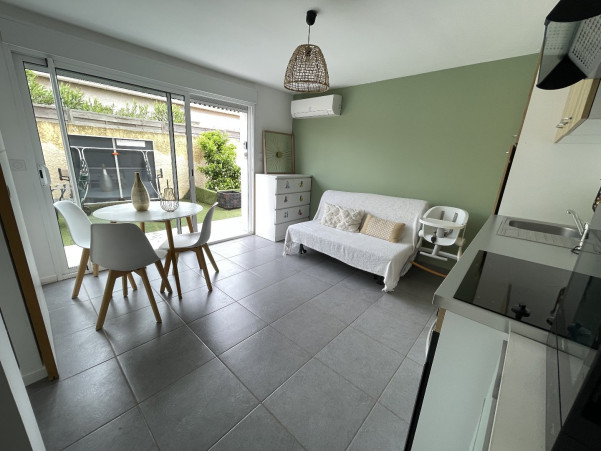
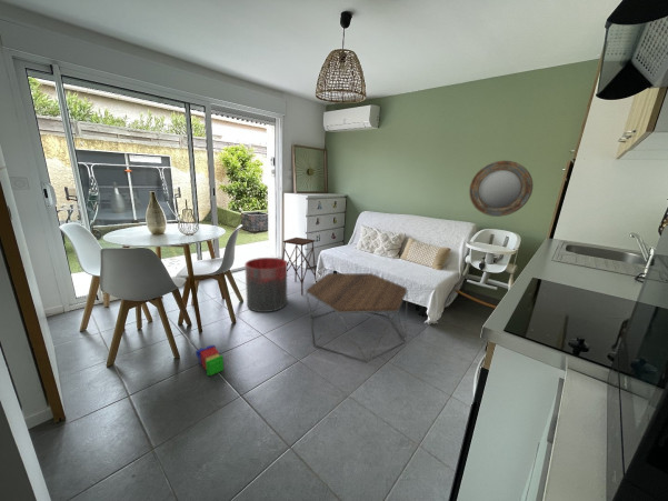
+ trash can (267, 283)
+ side table (299, 265)
+ stacking toy (210, 358)
+ home mirror (499, 189)
+ coffee table (356, 309)
